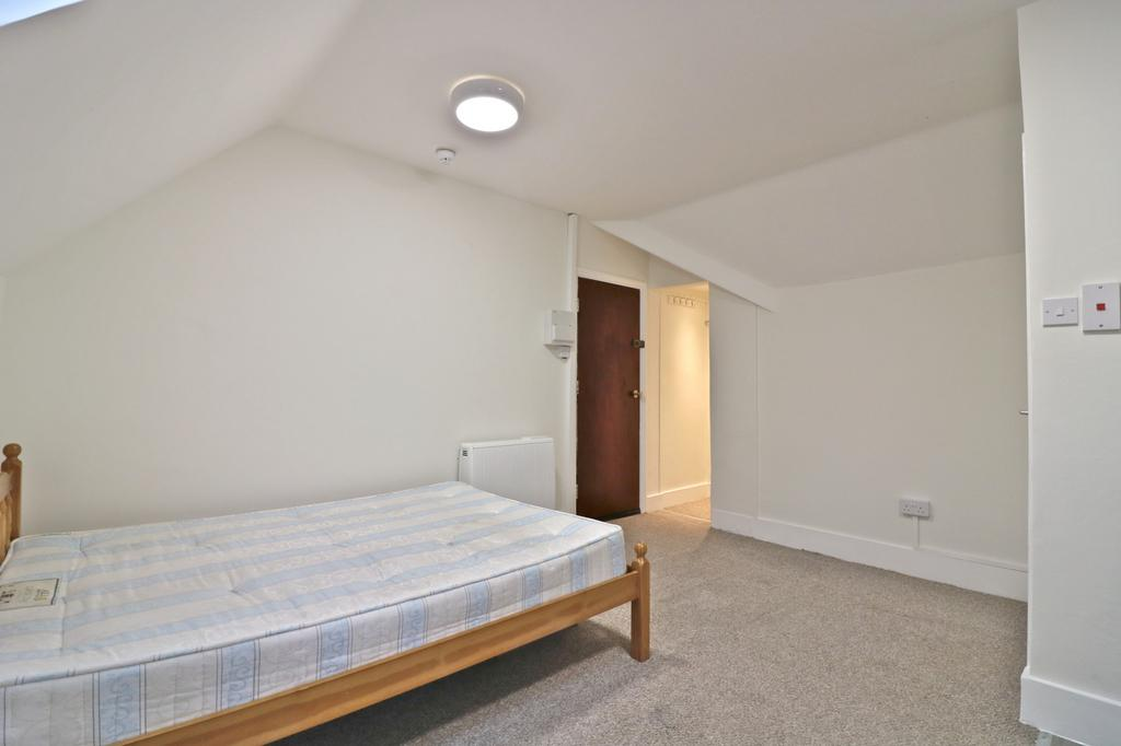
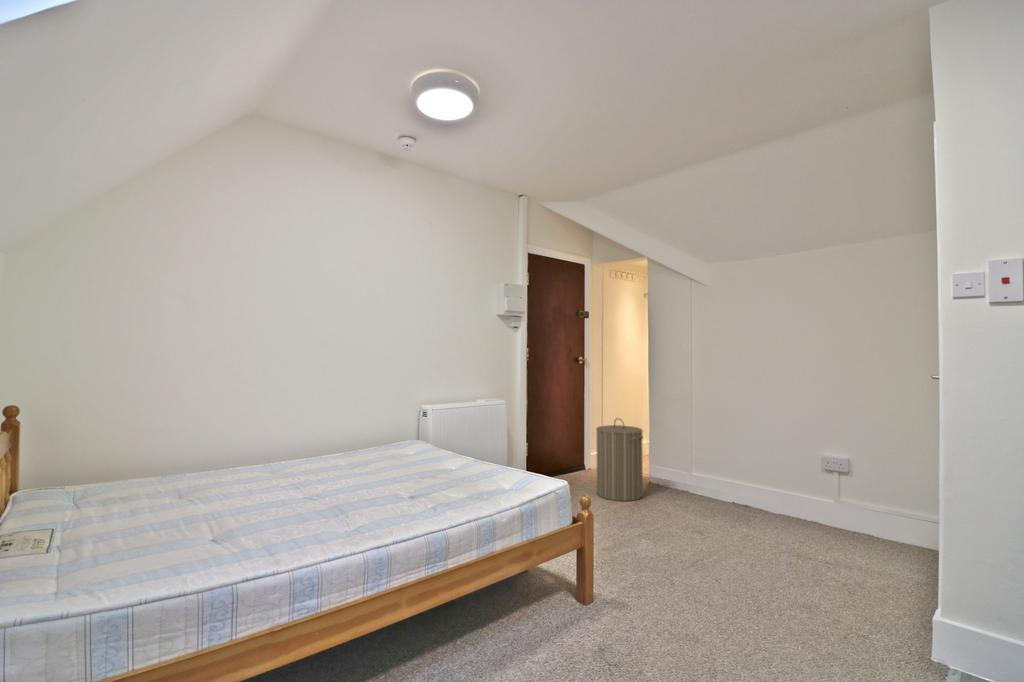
+ laundry hamper (619, 456)
